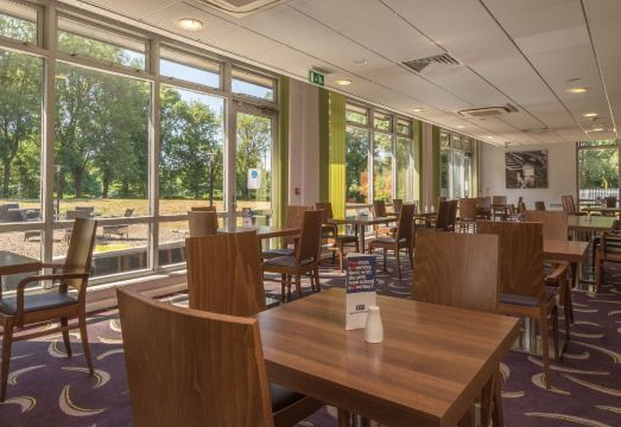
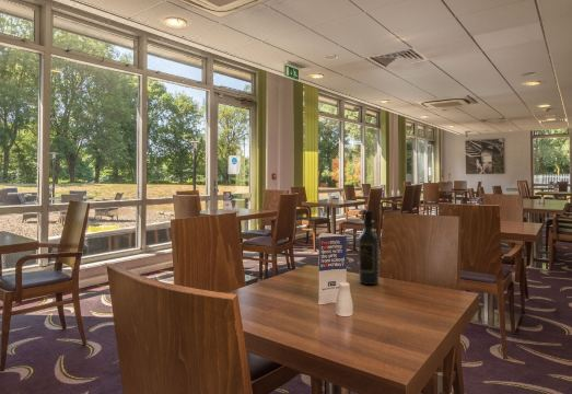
+ wine bottle (369, 246)
